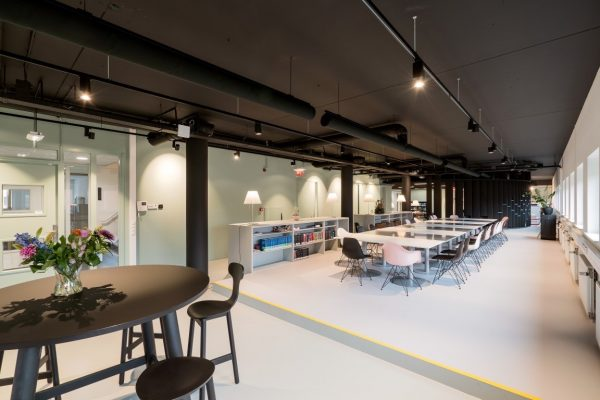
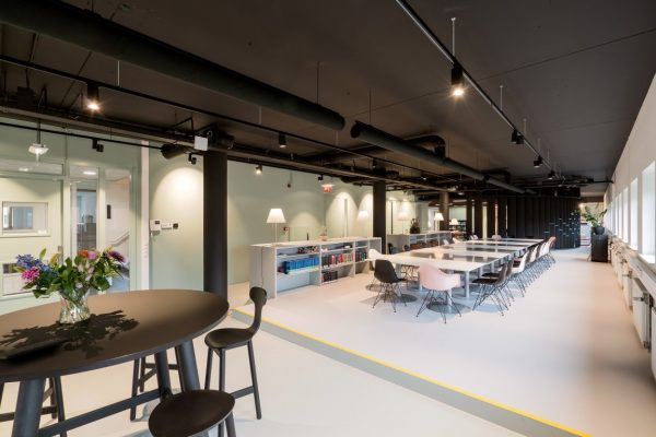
+ notepad (34, 347)
